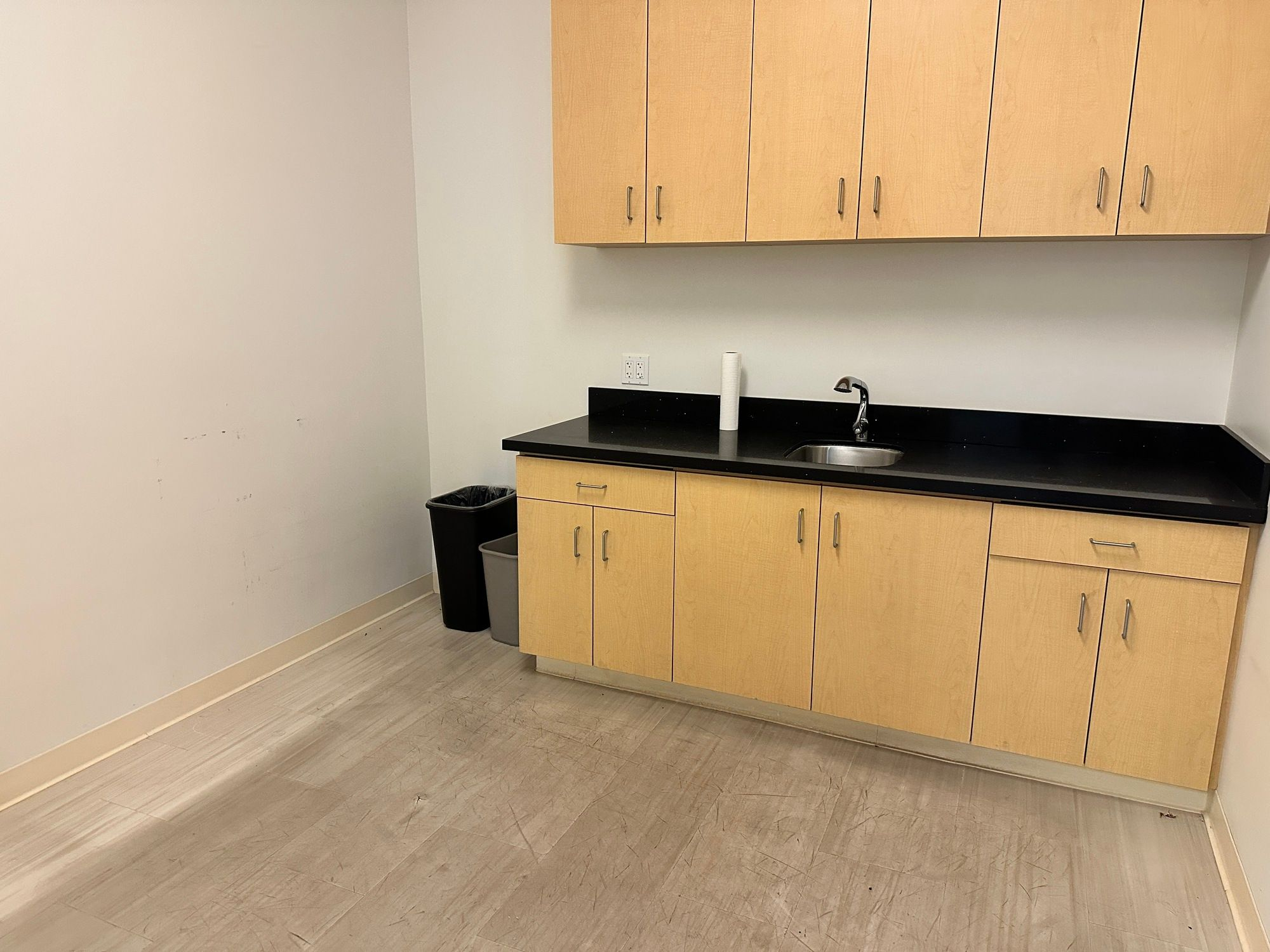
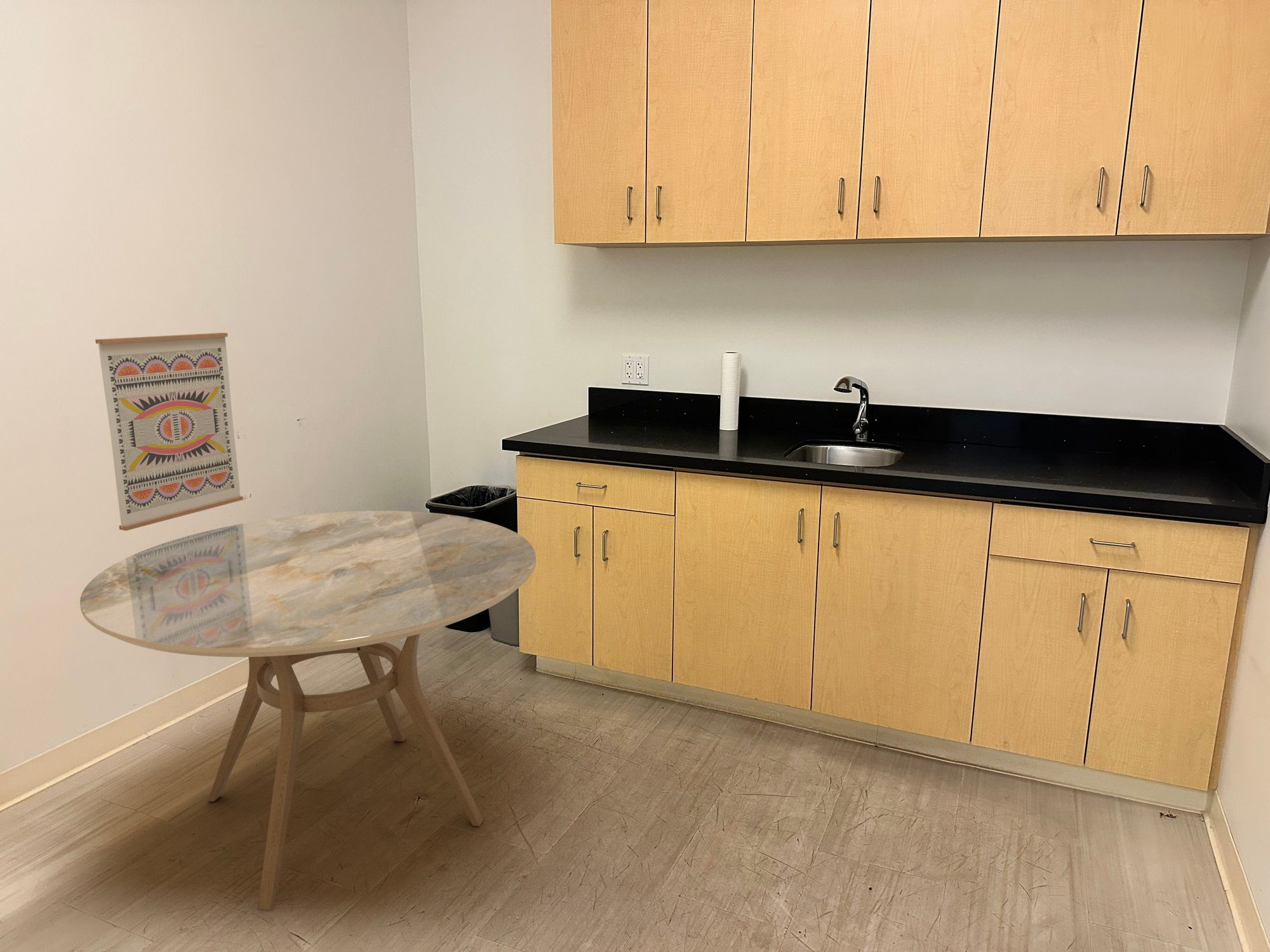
+ dining table (336, 692)
+ wall art (175, 426)
